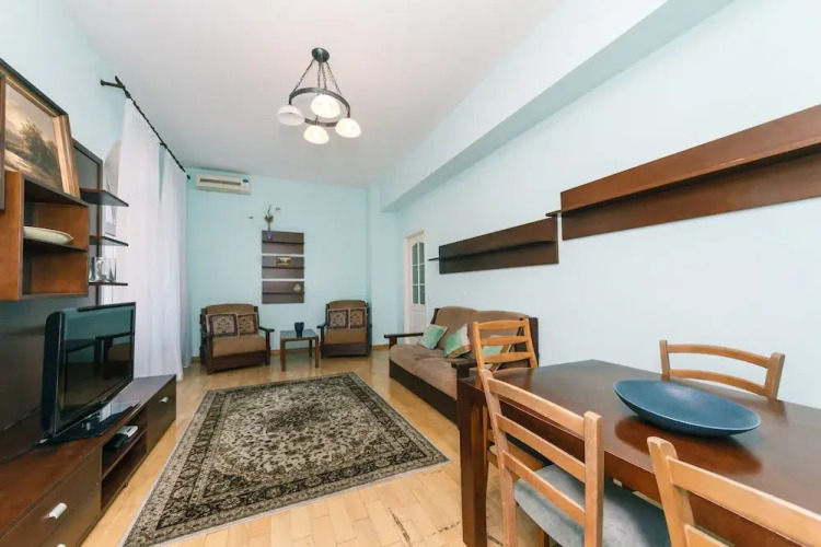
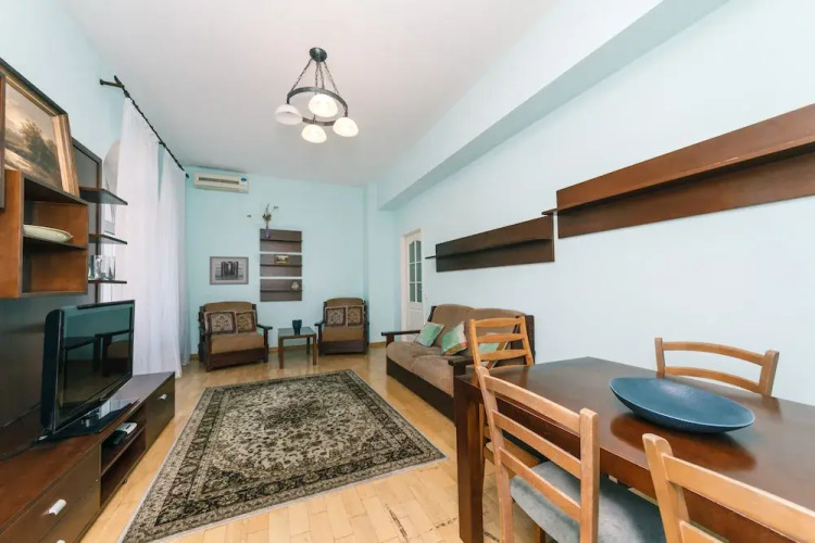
+ wall art (229, 270)
